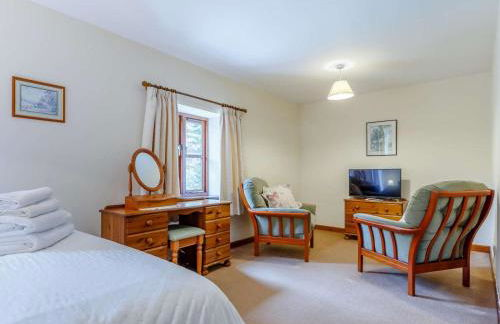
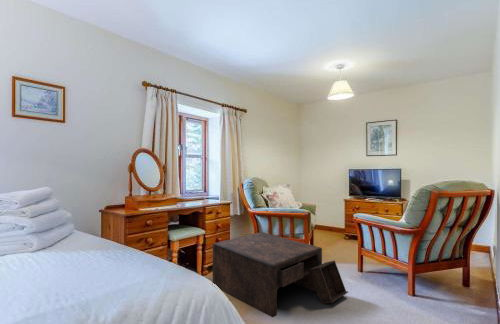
+ coffee table (272, 267)
